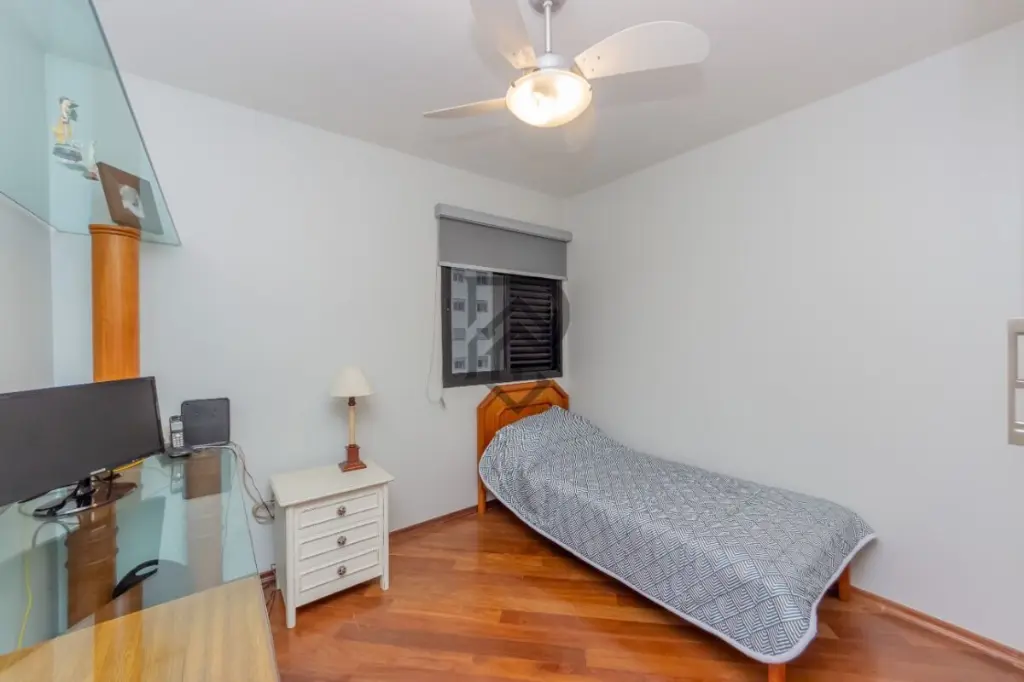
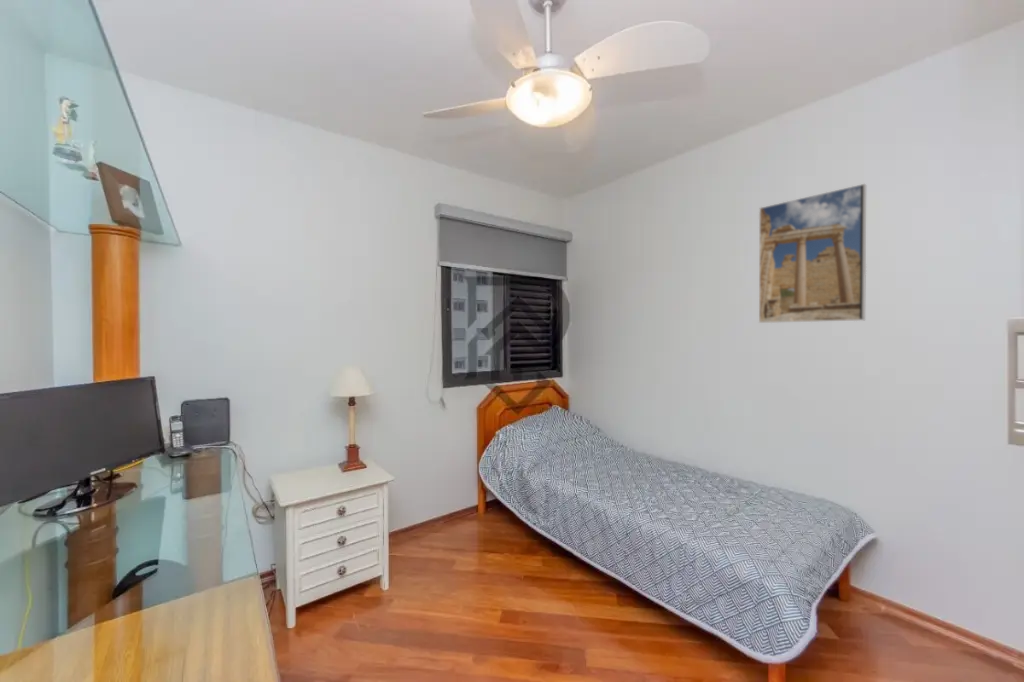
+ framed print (808, 259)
